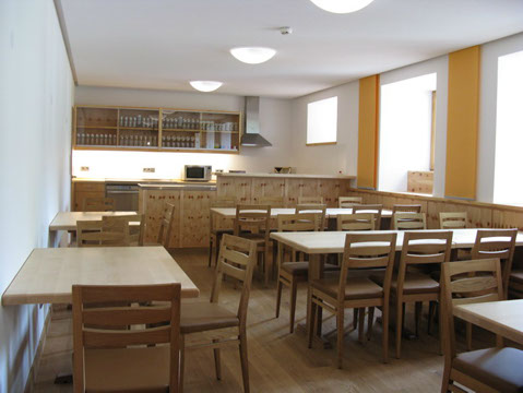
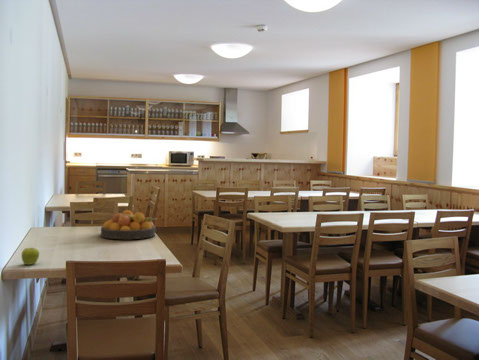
+ fruit bowl (128, 223)
+ fruit (30, 255)
